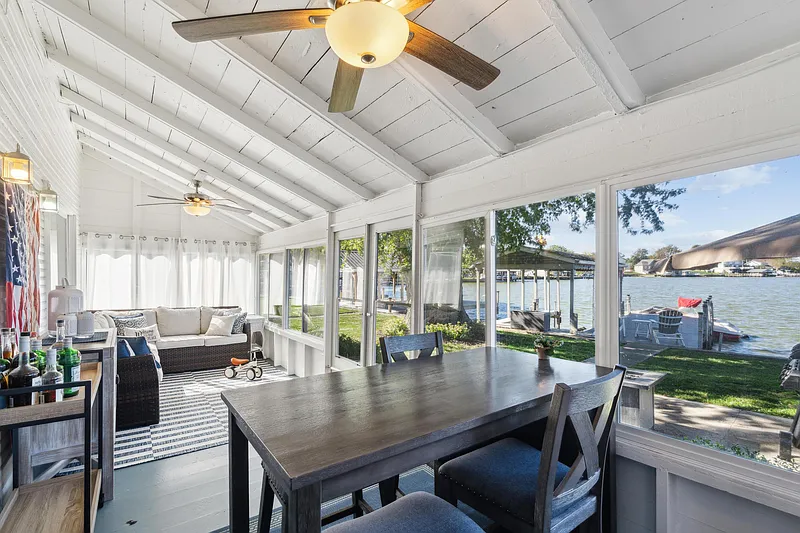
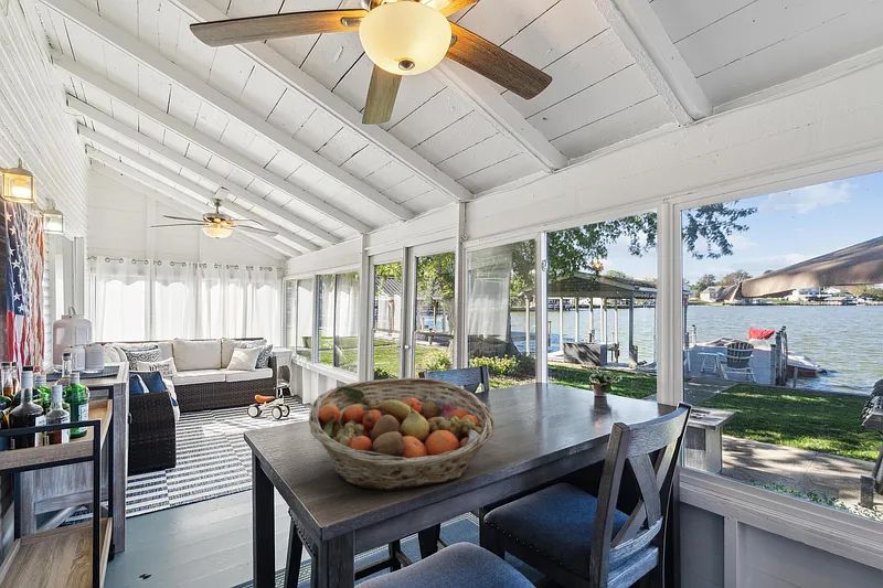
+ fruit basket (403, 427)
